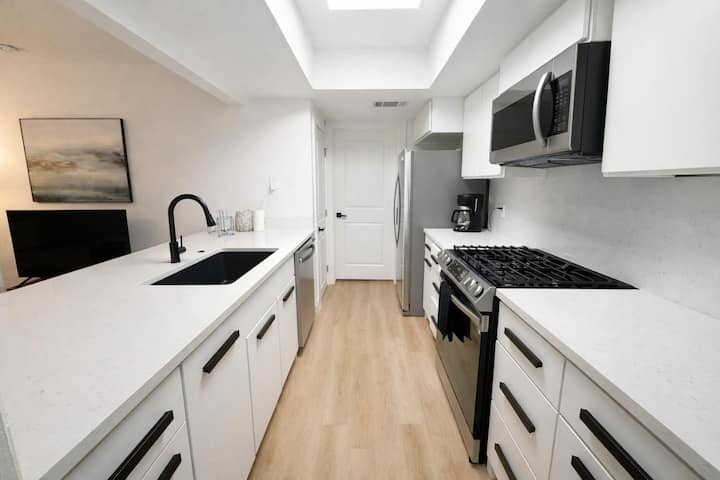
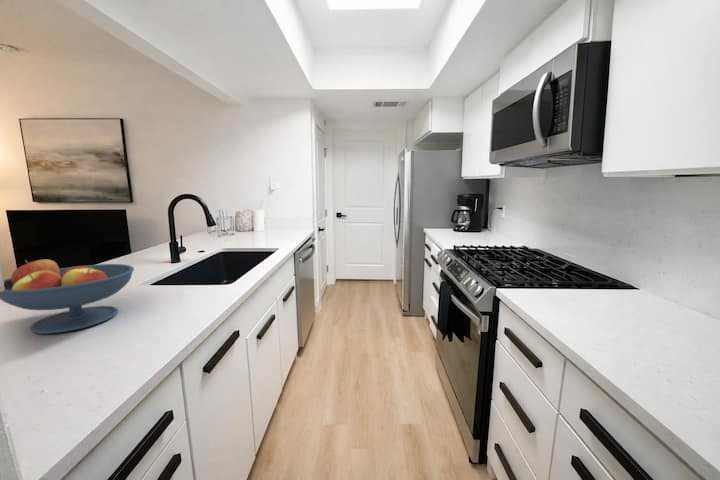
+ fruit bowl (72, 289)
